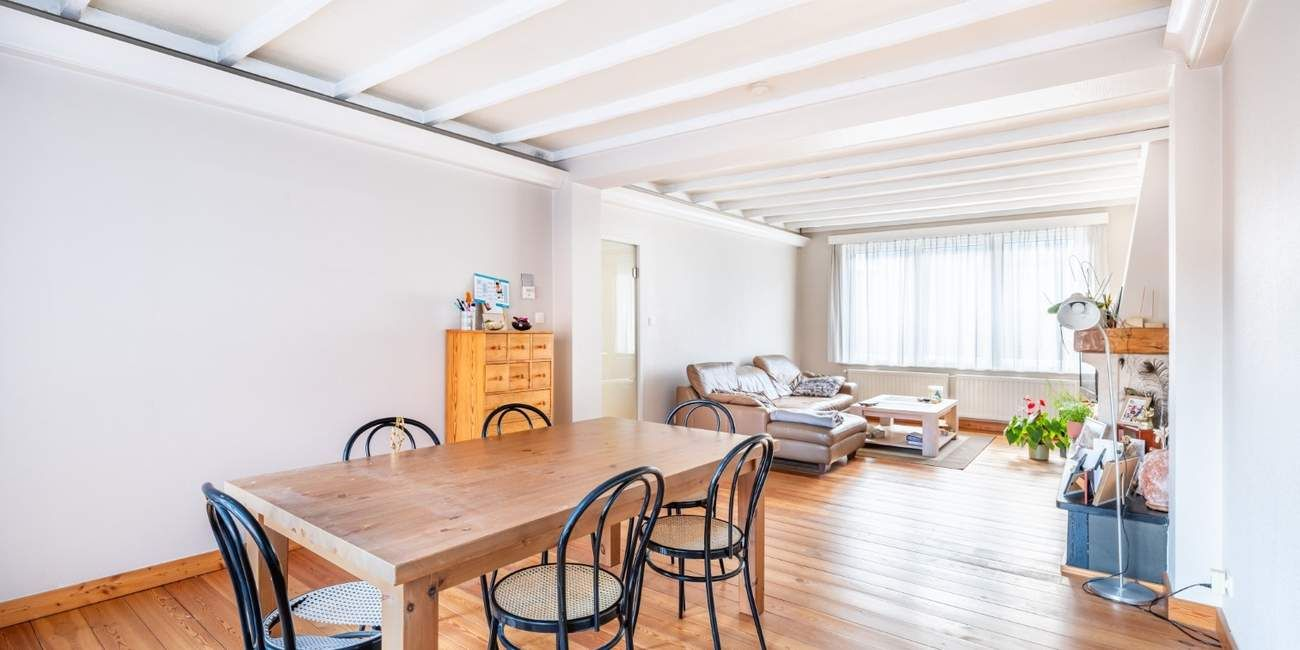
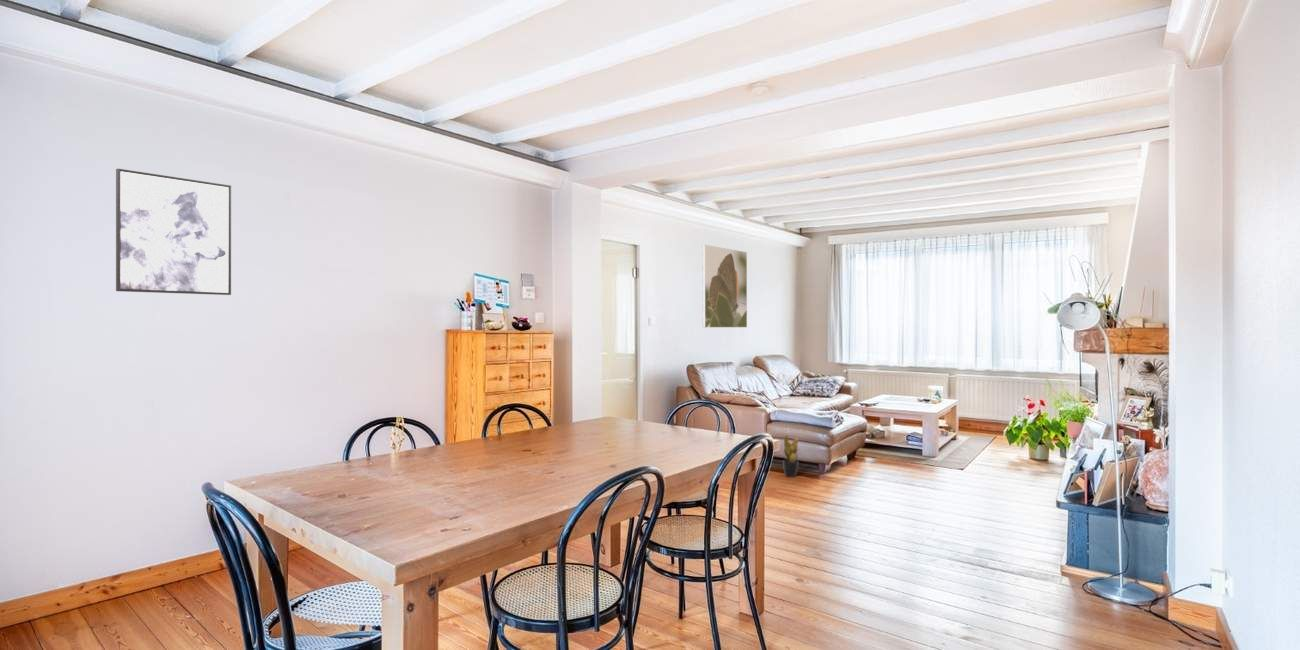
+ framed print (725, 288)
+ wall art (176, 235)
+ potted plant (791, 454)
